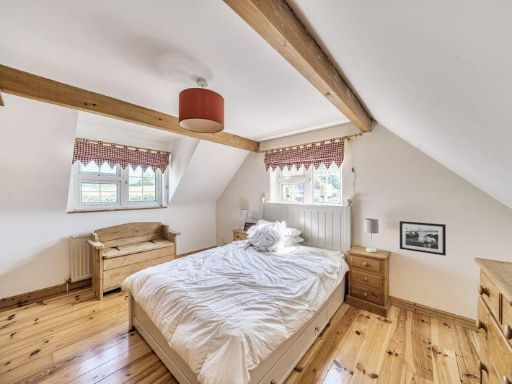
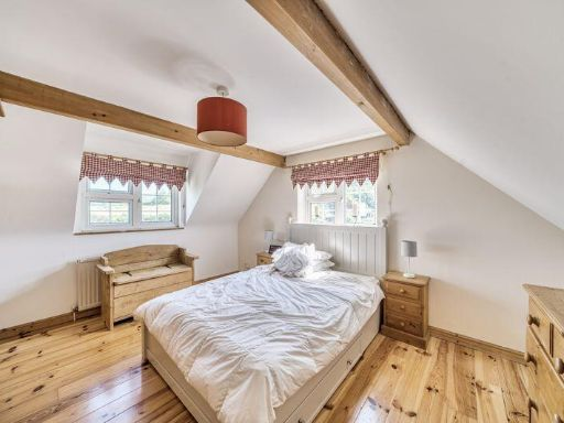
- picture frame (421, 237)
